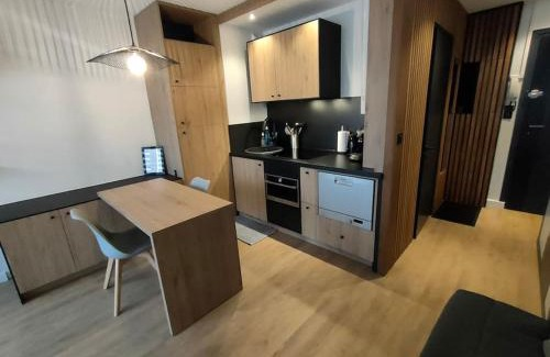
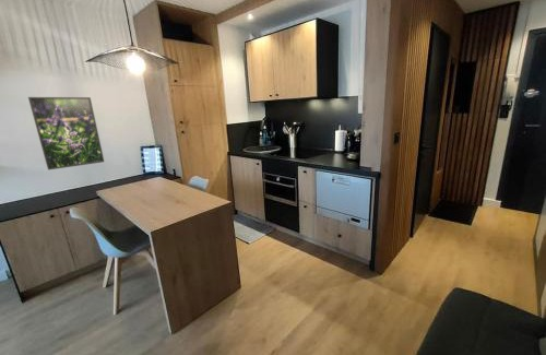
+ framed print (69, 132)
